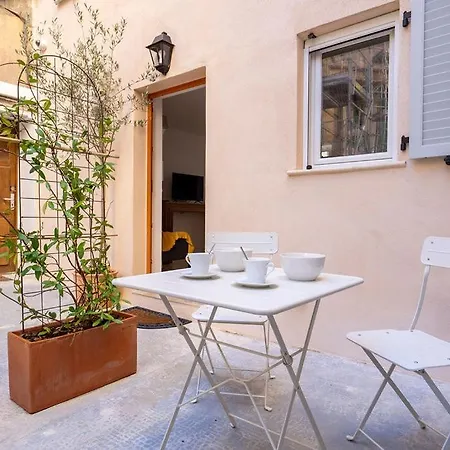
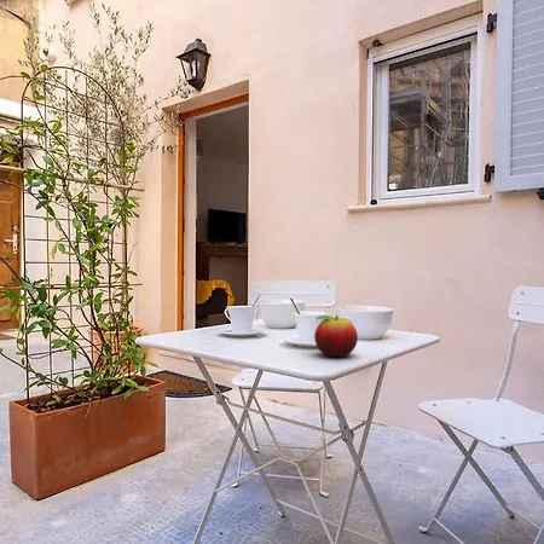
+ fruit (335, 335)
